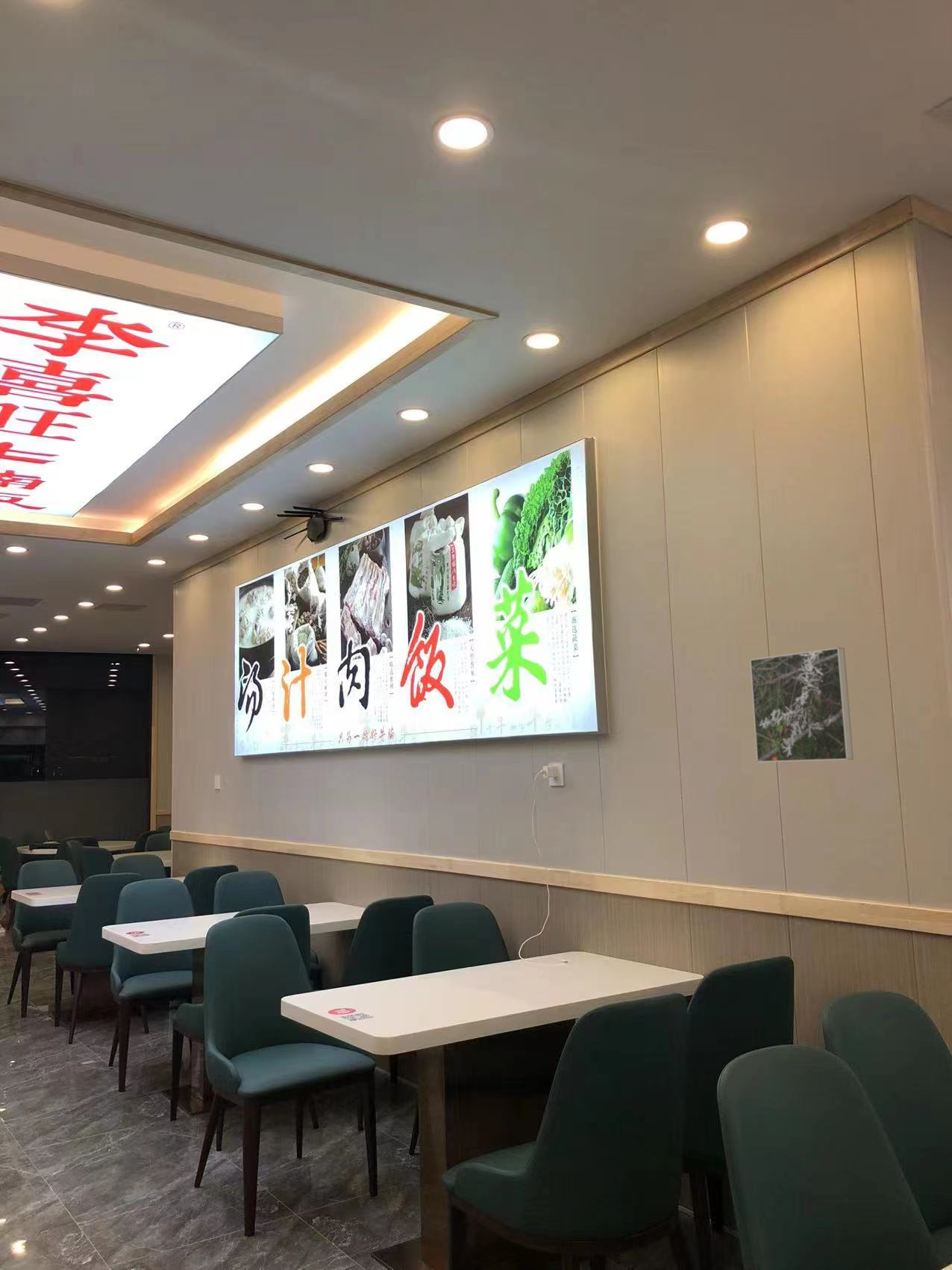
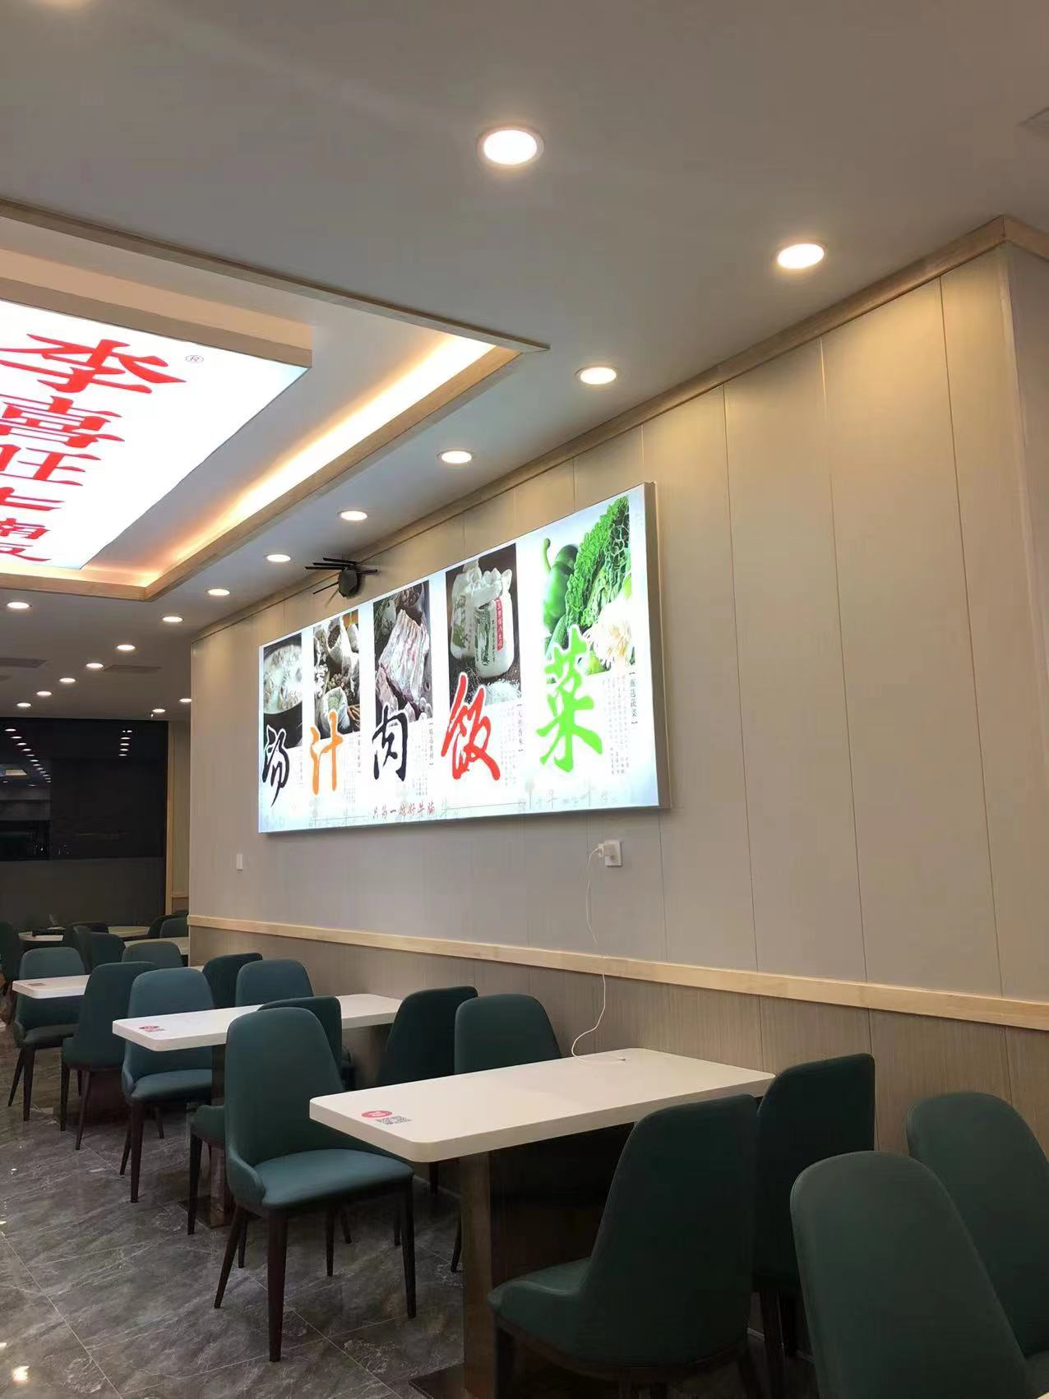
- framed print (799, 707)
